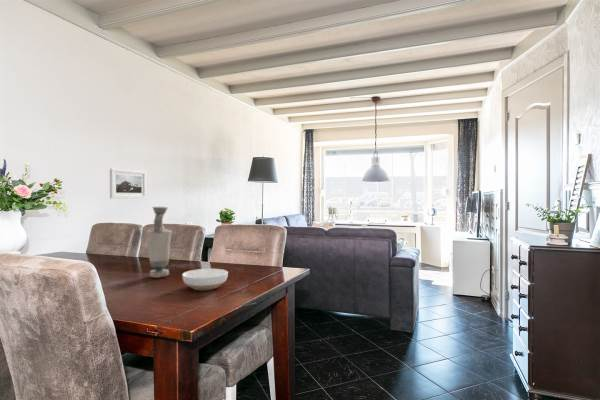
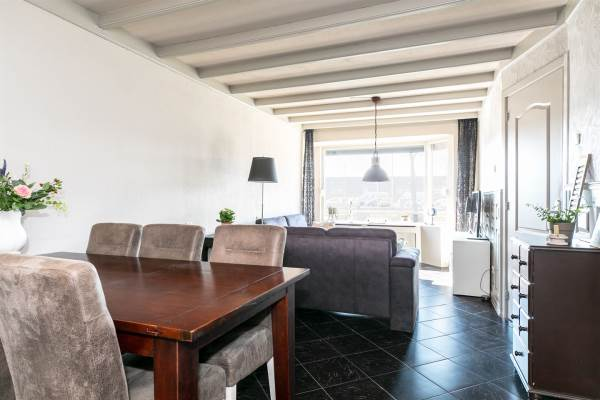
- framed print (128, 184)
- vase (159, 241)
- bowl (205, 279)
